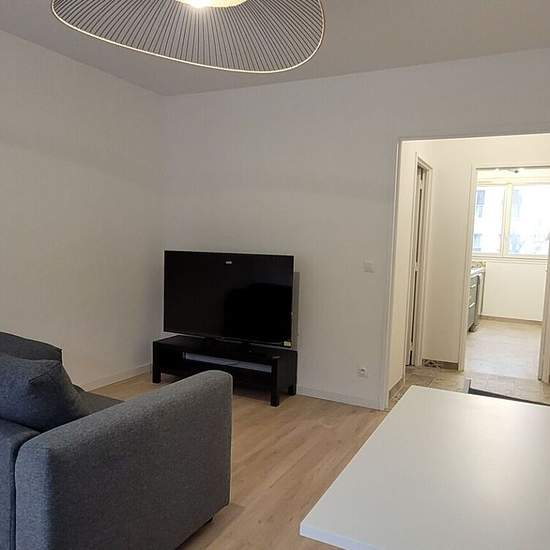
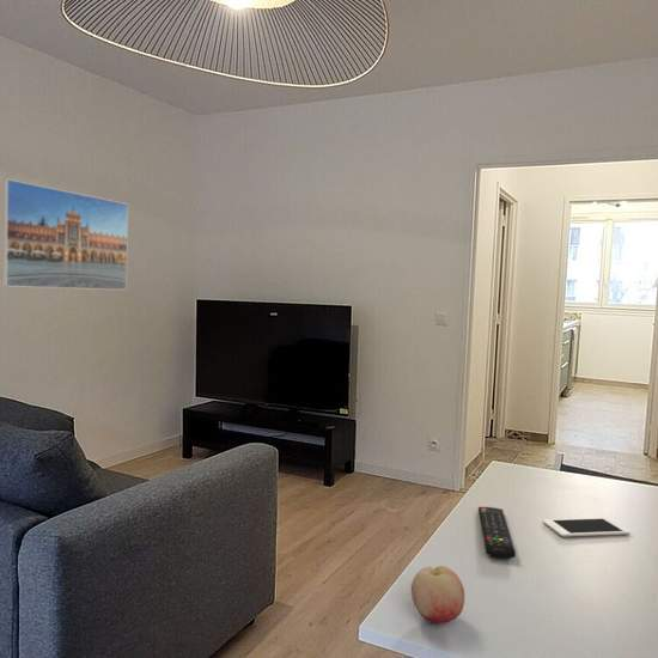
+ fruit (437, 593)
+ cell phone (585, 526)
+ remote control (494, 530)
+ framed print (72, 240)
